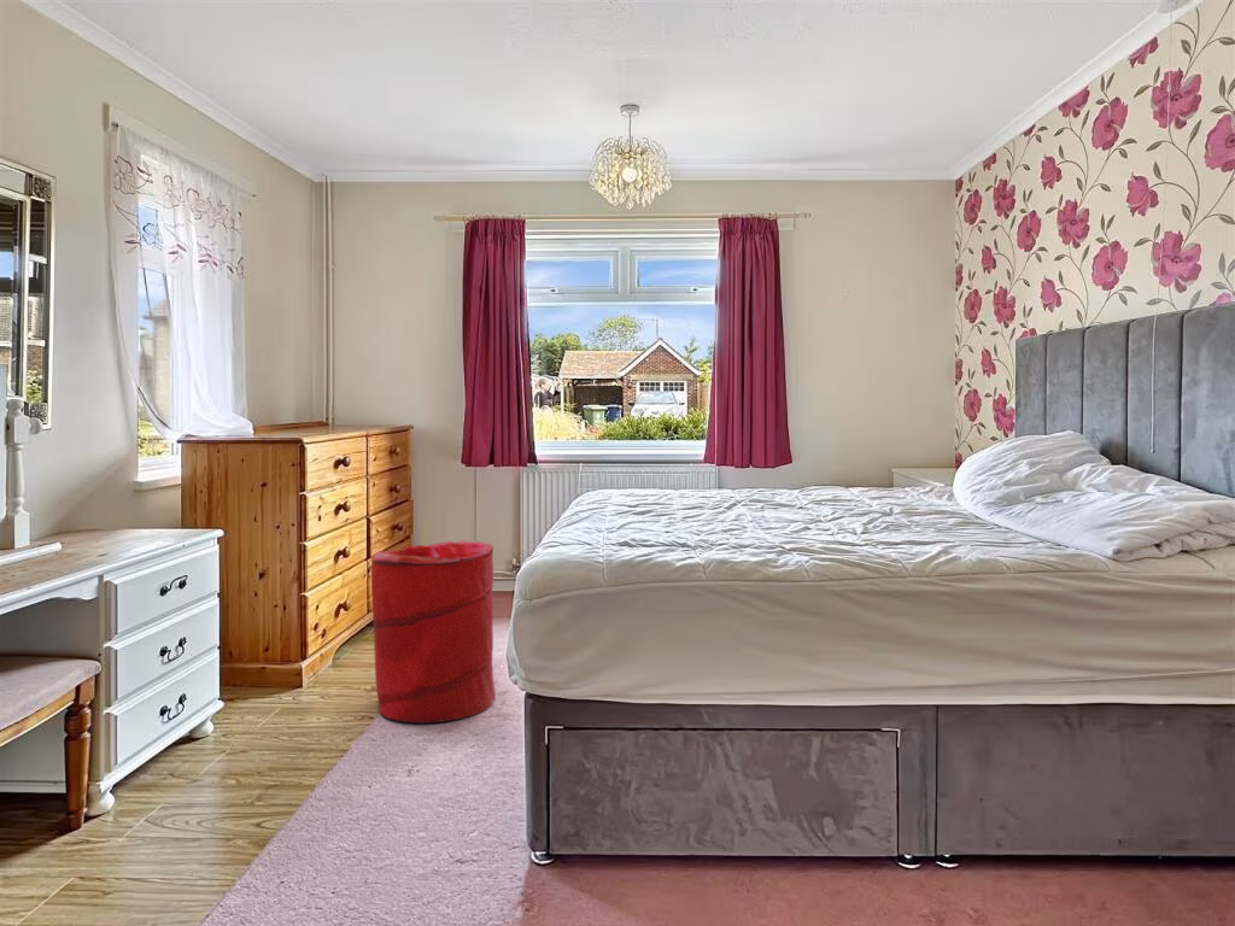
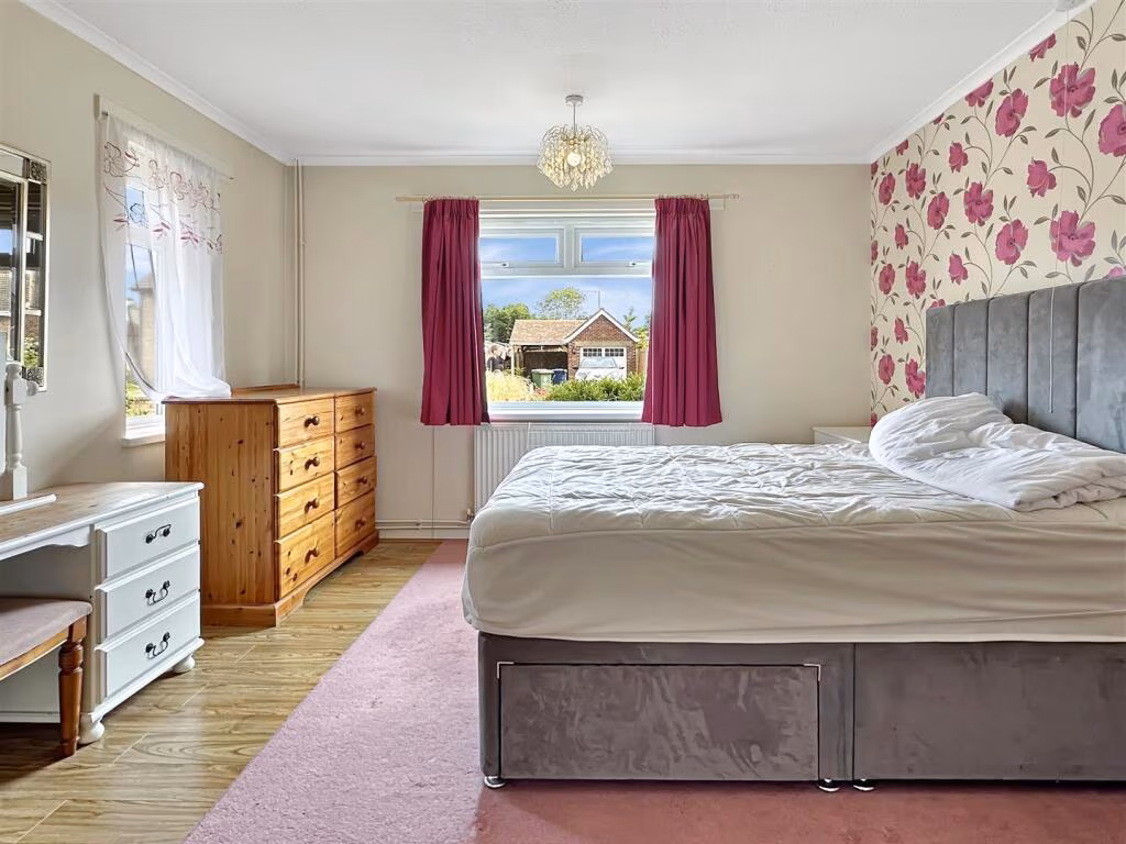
- laundry hamper (433, 622)
